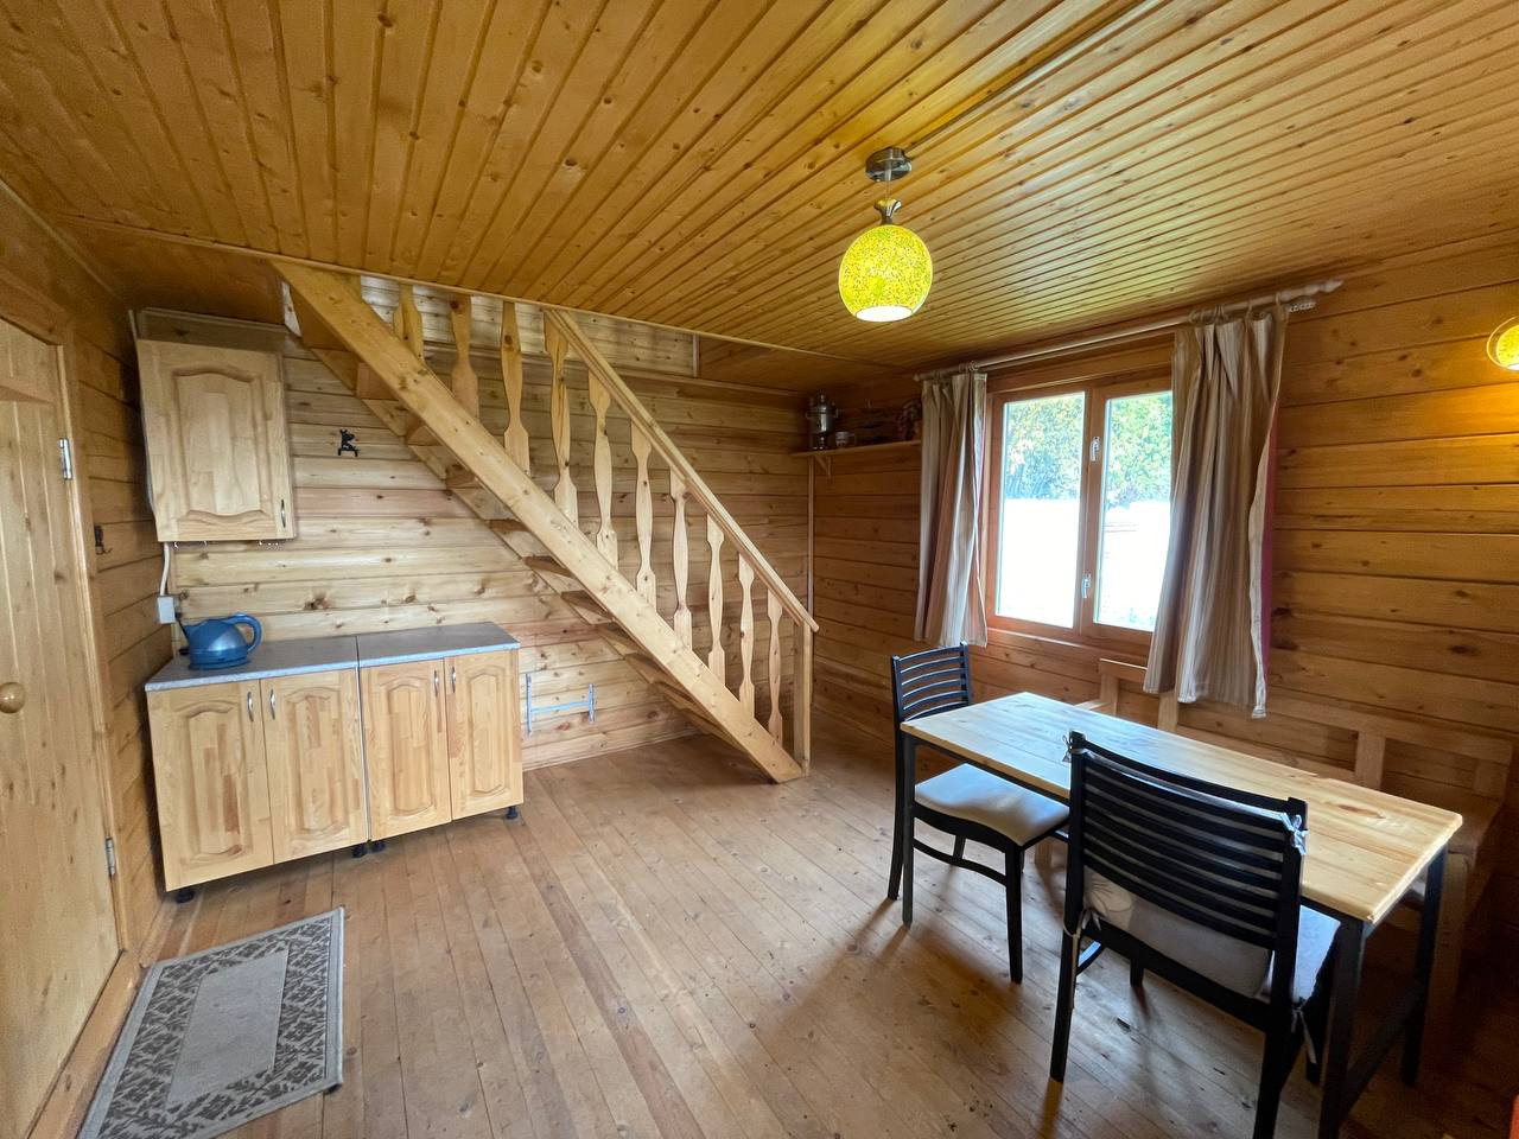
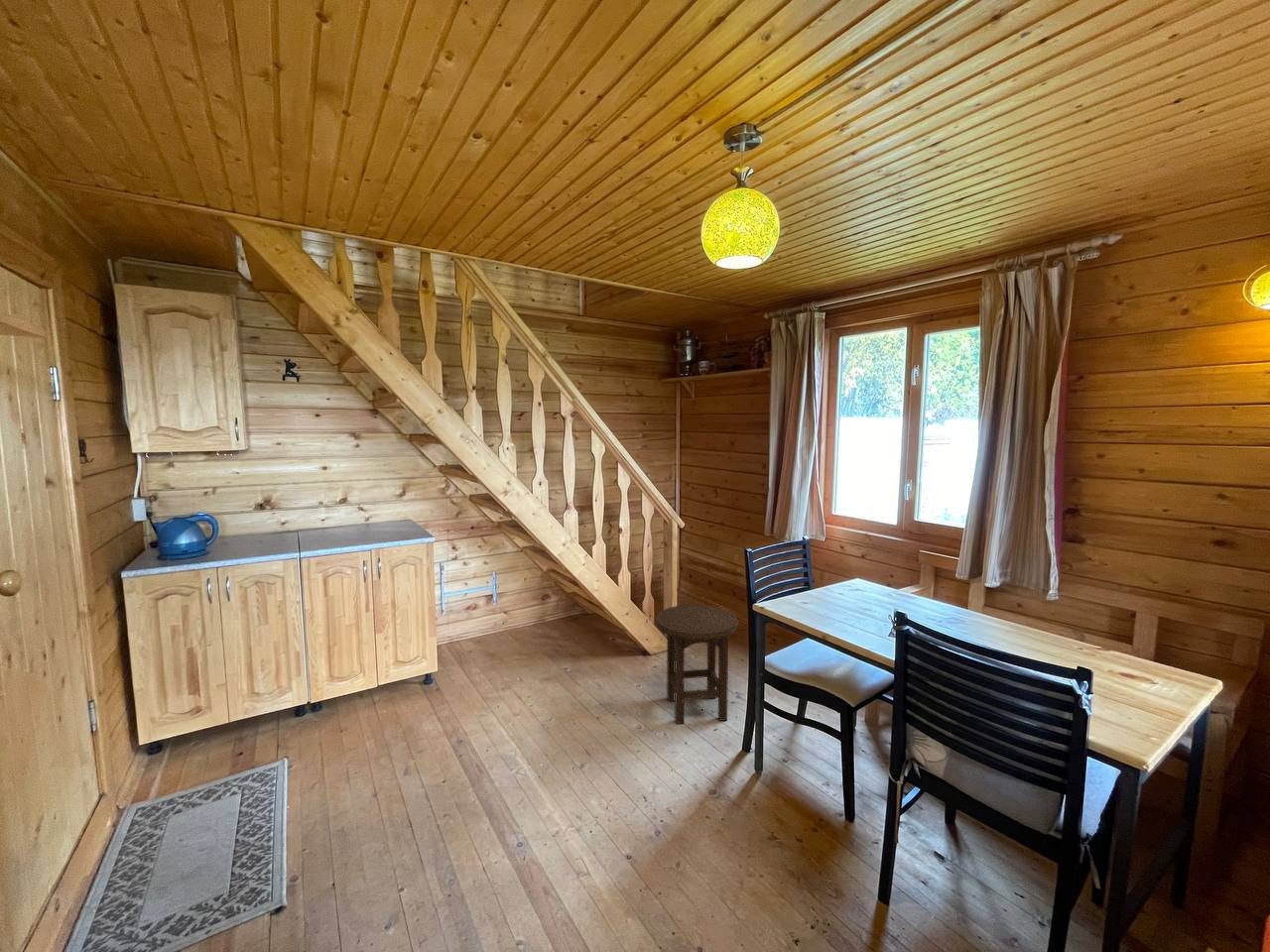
+ stool (696, 669)
